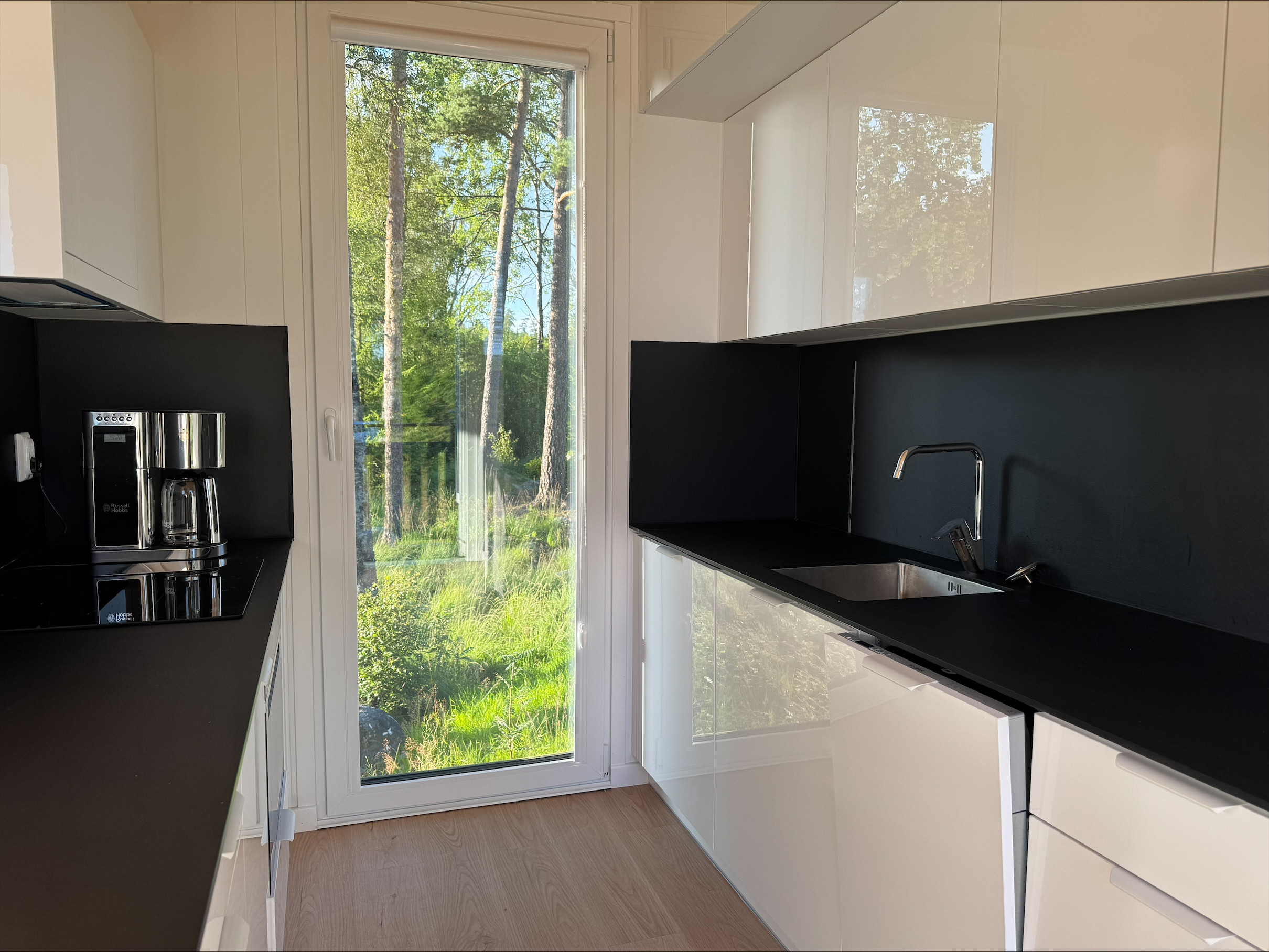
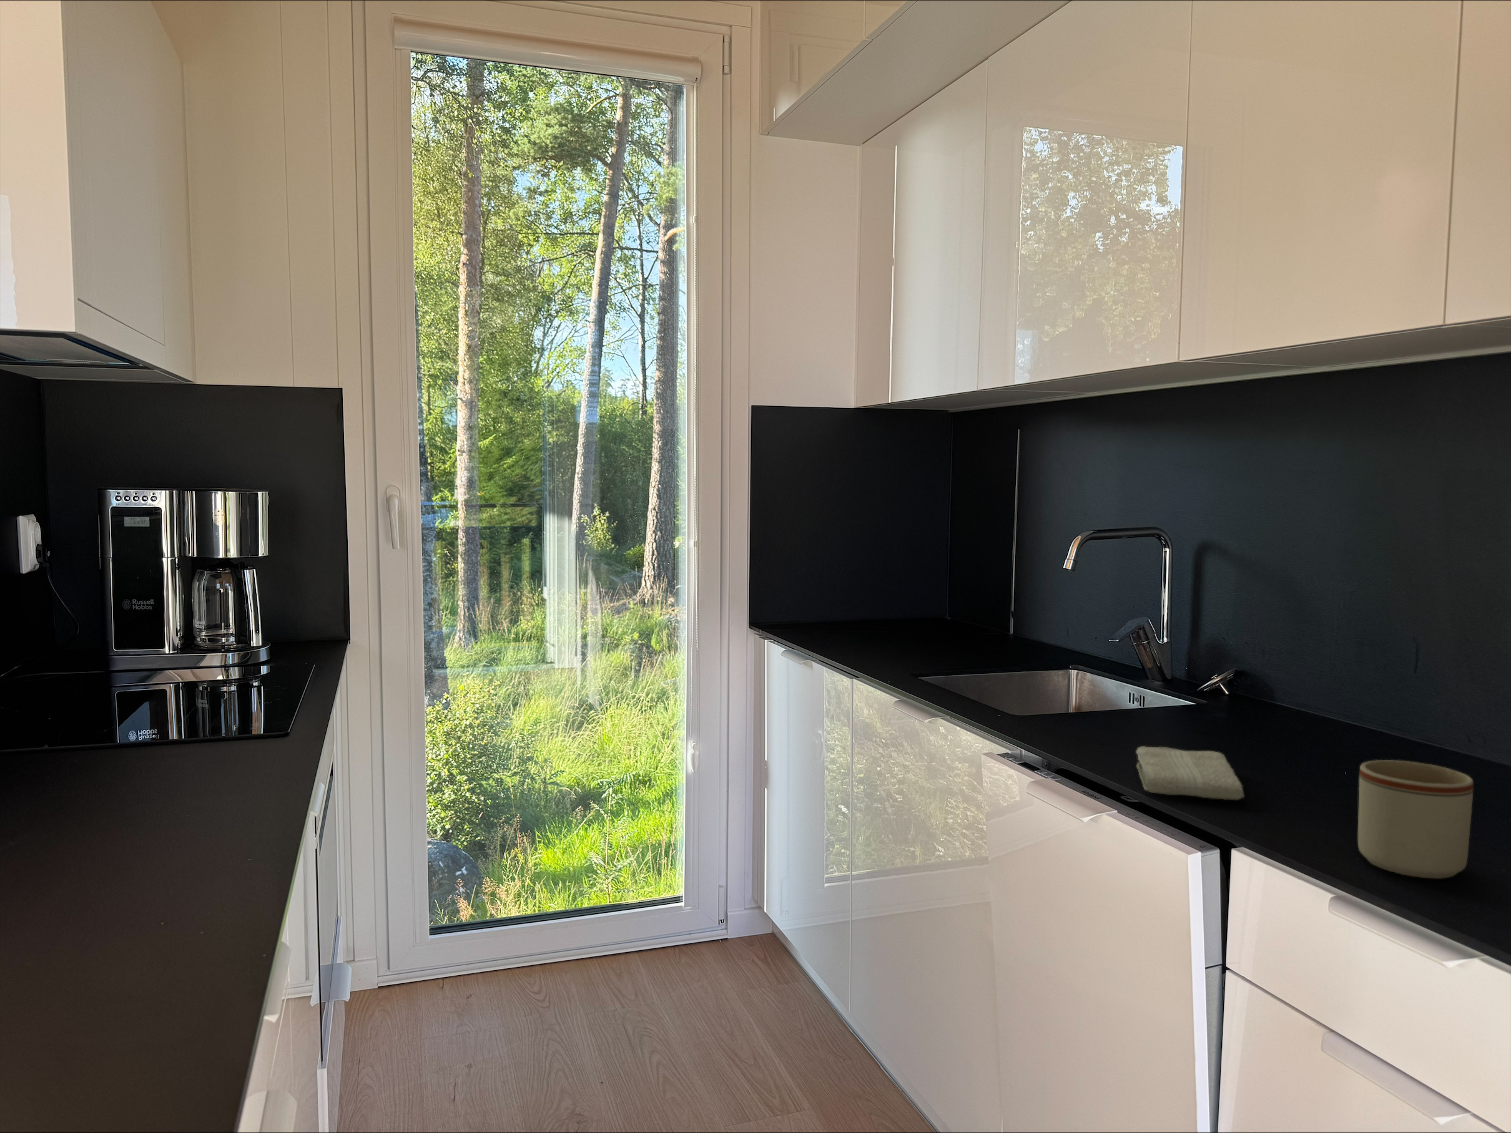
+ mug (1405, 814)
+ washcloth (1186, 770)
